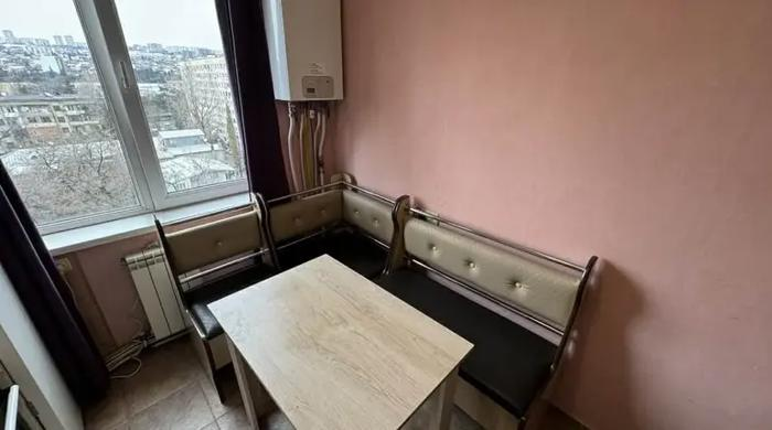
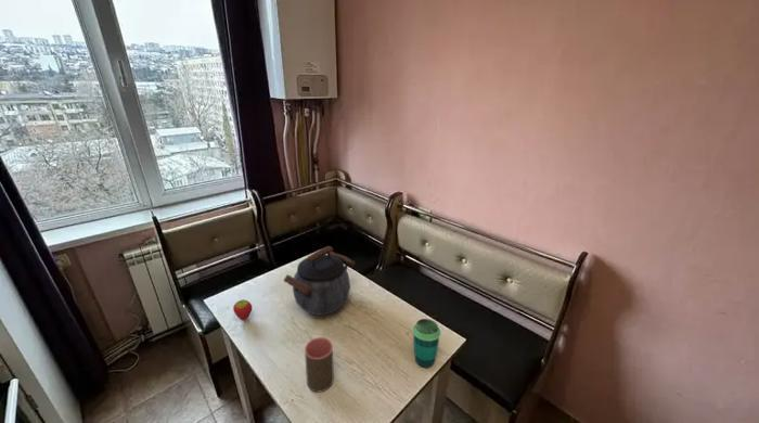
+ cup (425, 342)
+ cup (319, 363)
+ fruit (243, 310)
+ kettle (321, 279)
